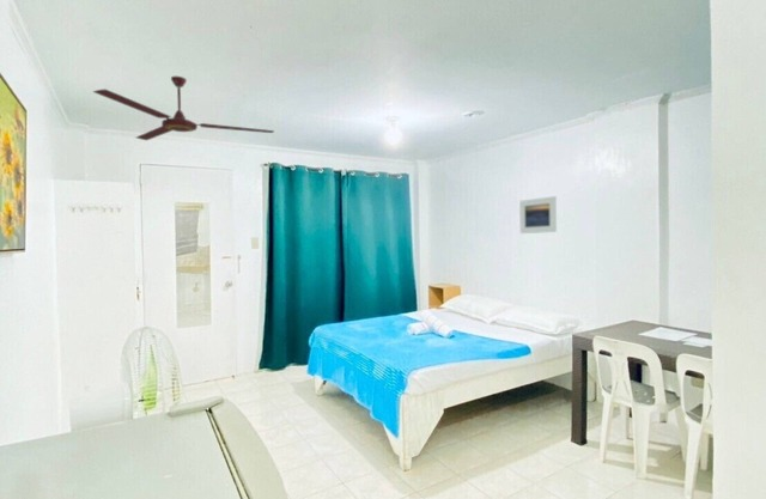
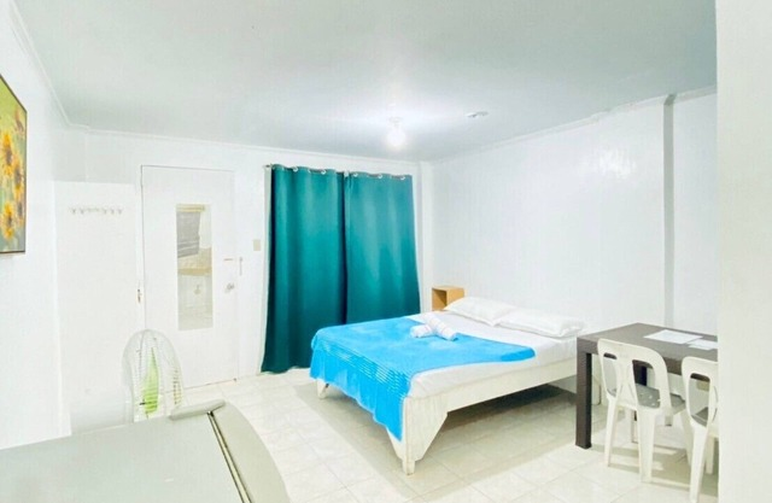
- ceiling fan (190, 121)
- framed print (536, 215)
